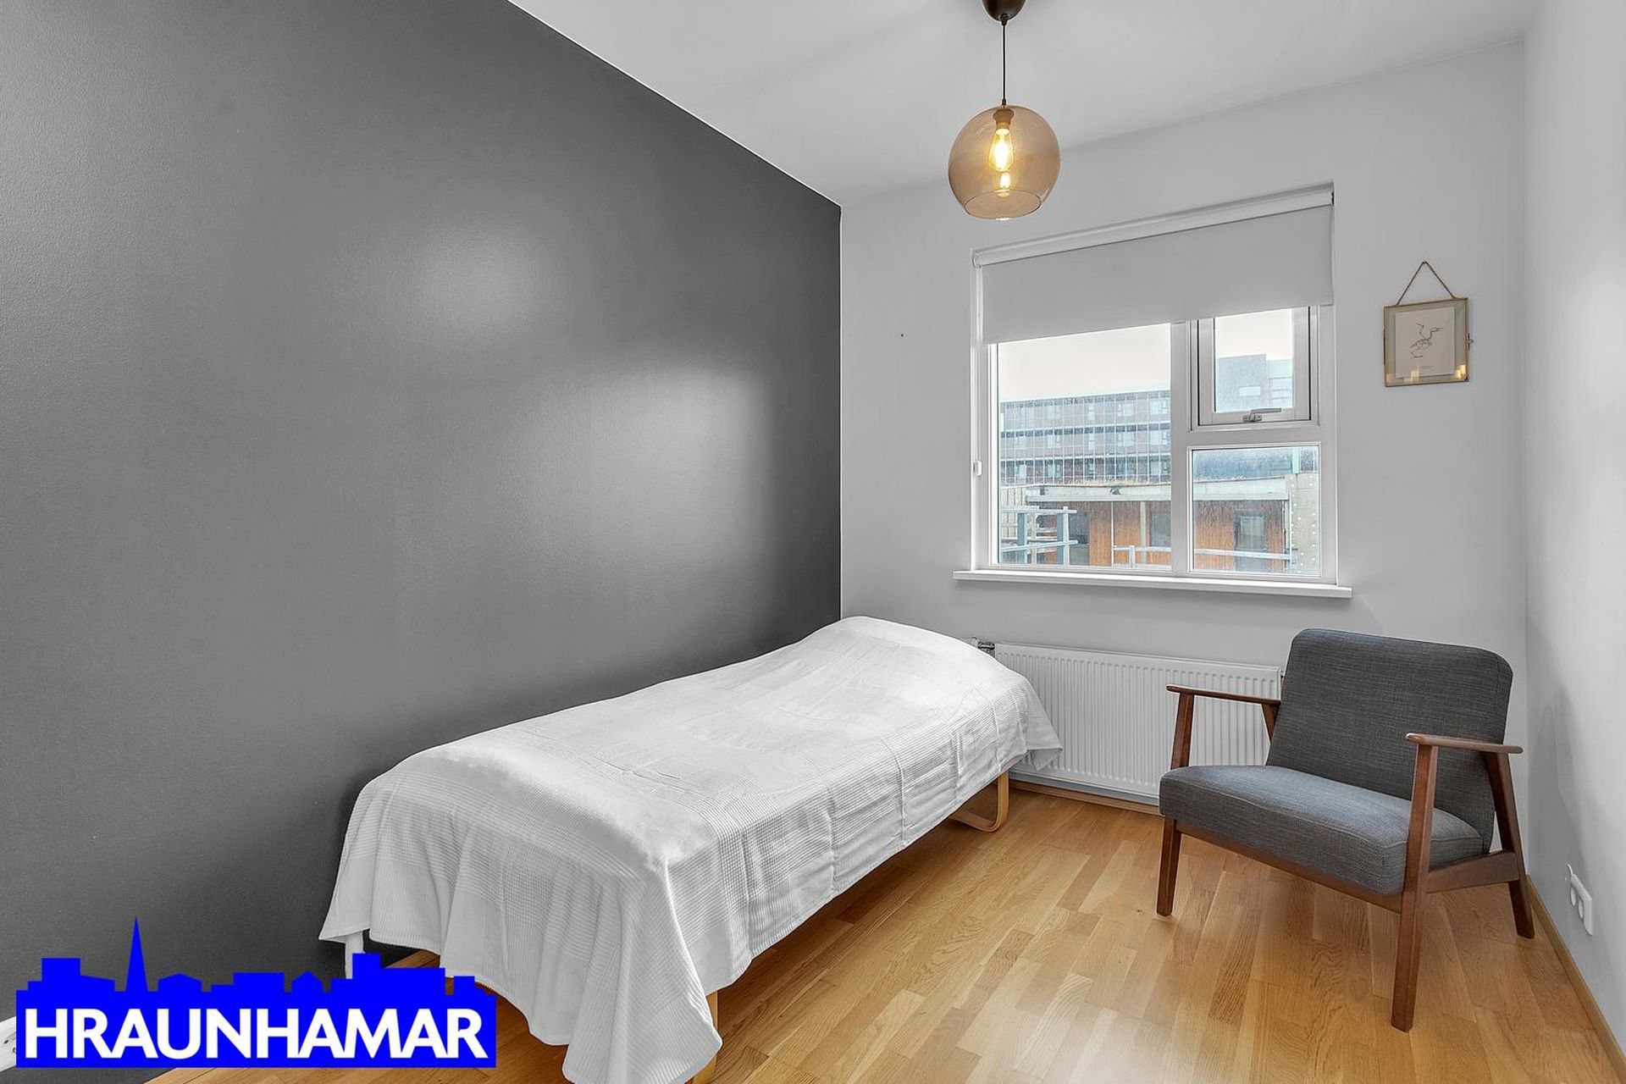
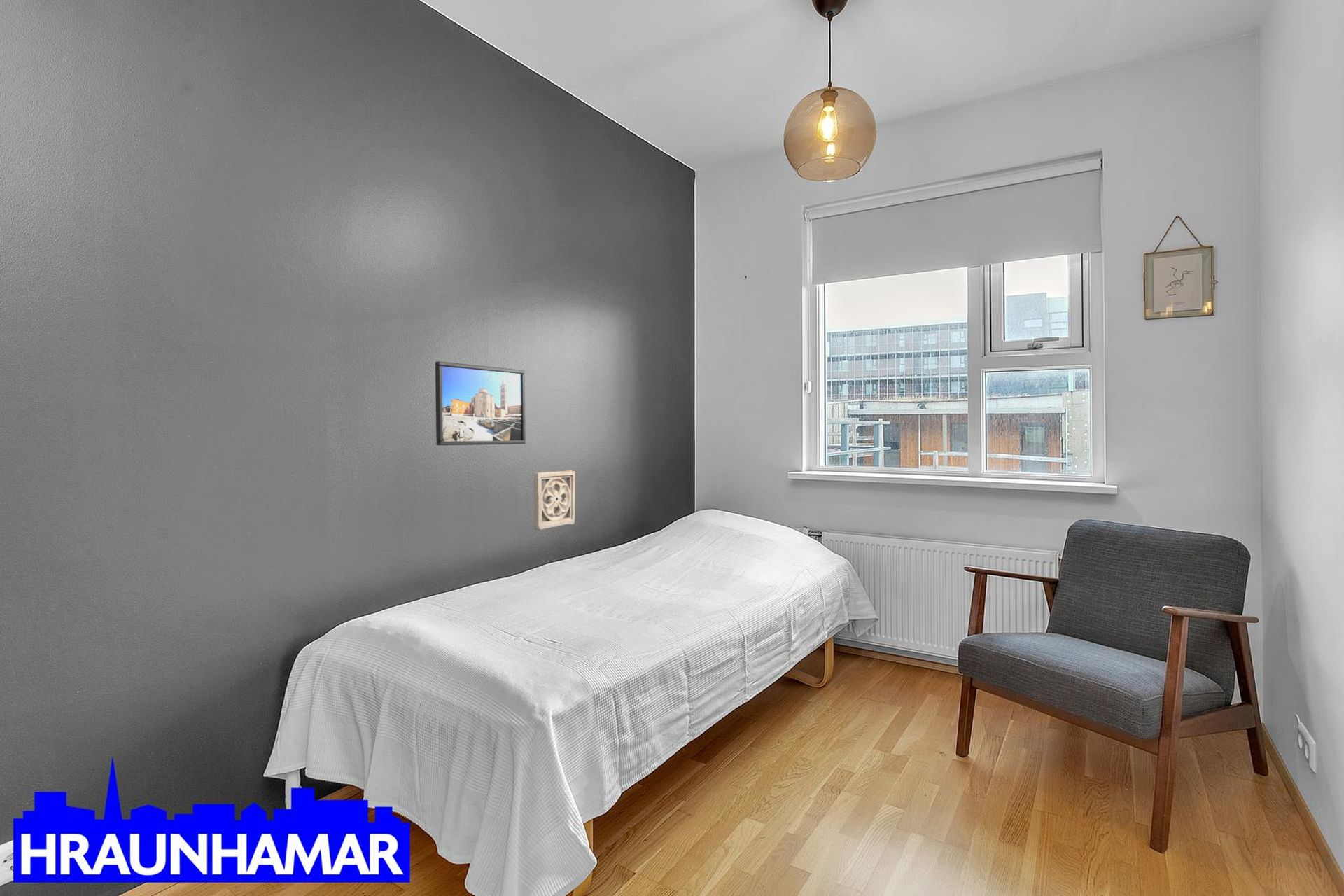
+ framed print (483, 405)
+ wall ornament (555, 499)
